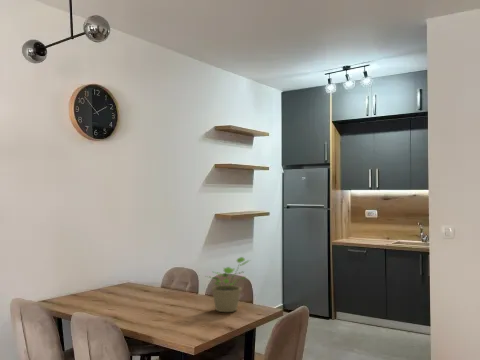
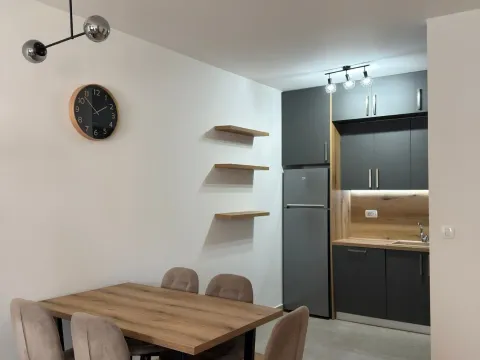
- potted plant (226, 283)
